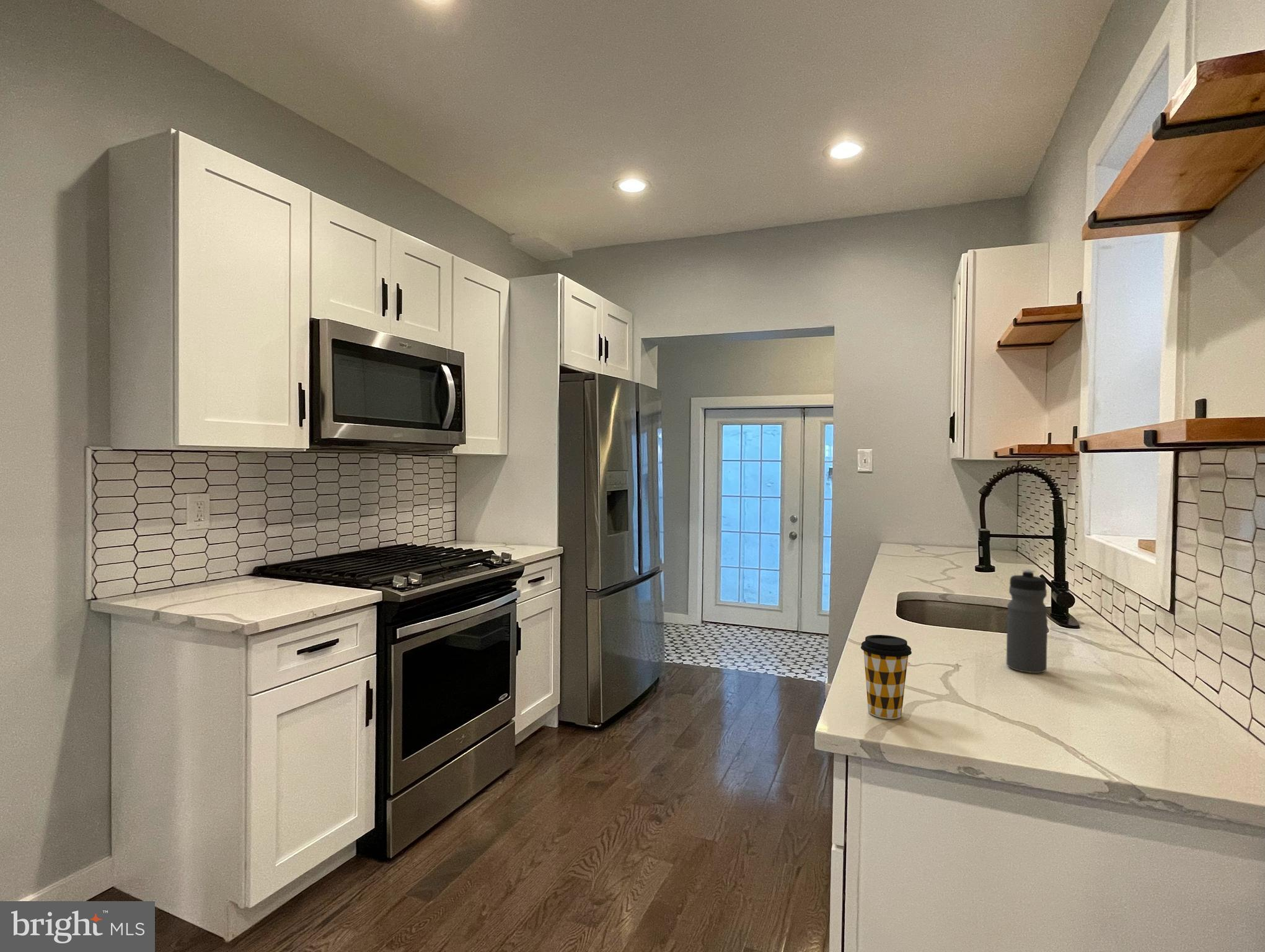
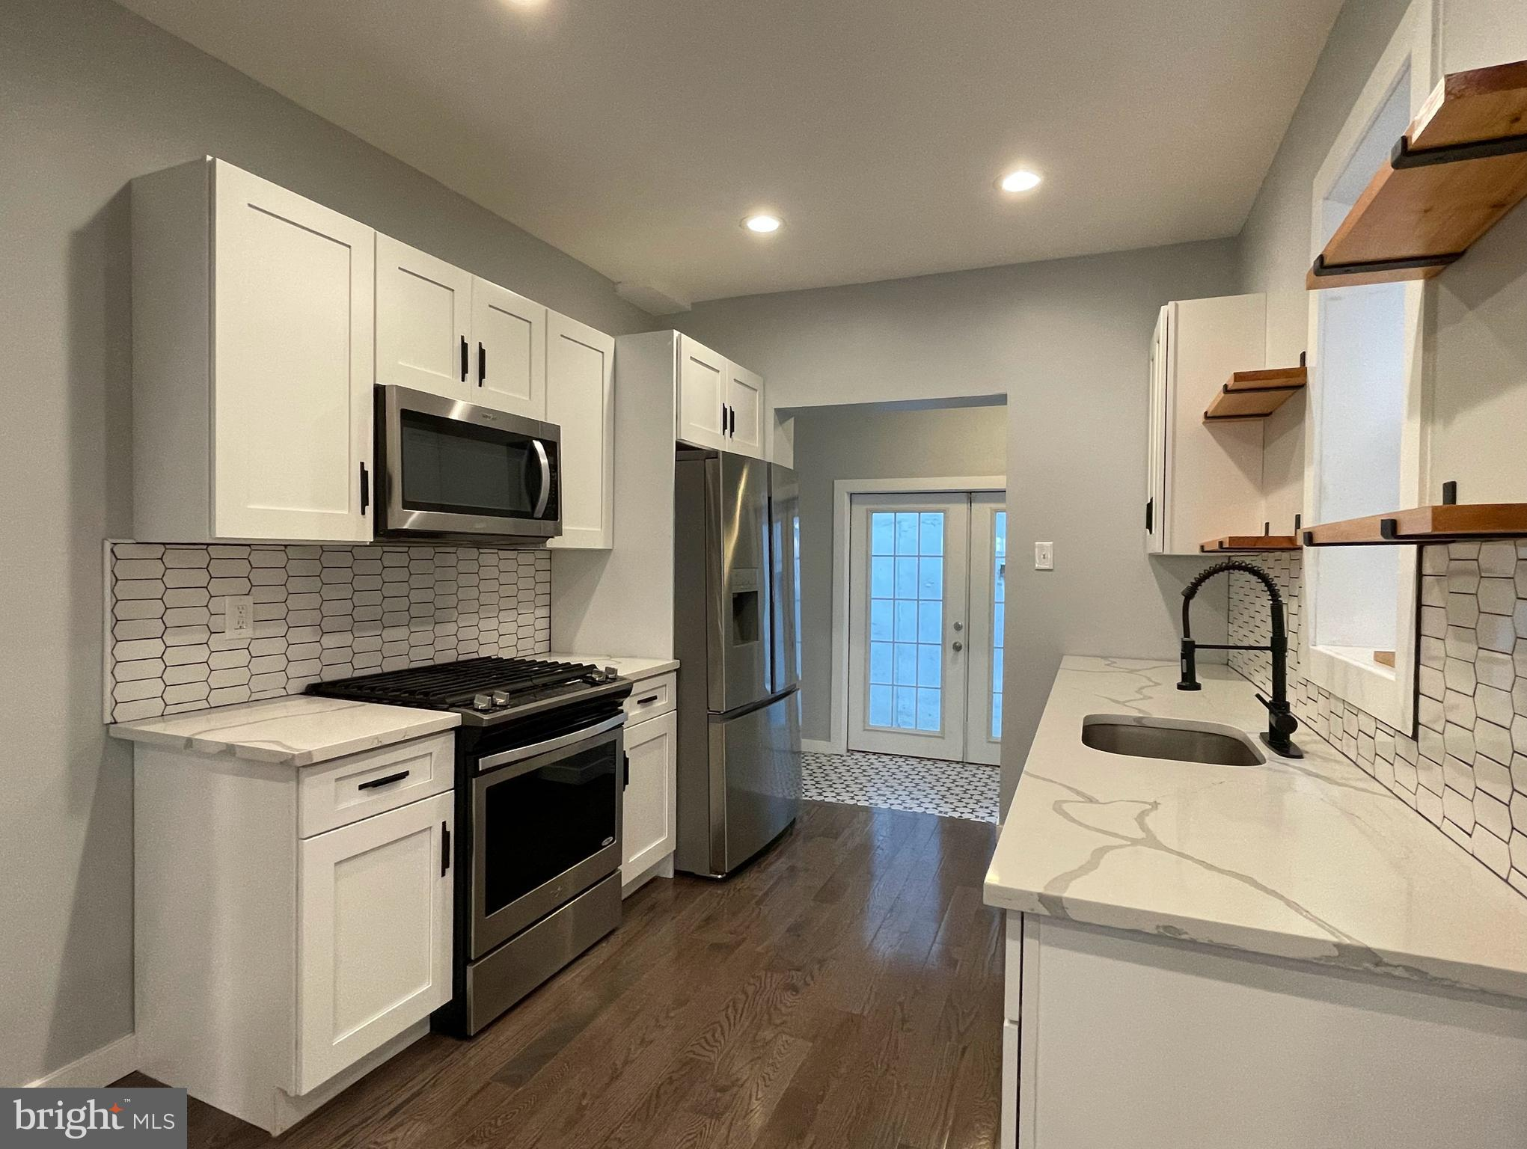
- coffee cup (885, 676)
- water bottle (1027, 619)
